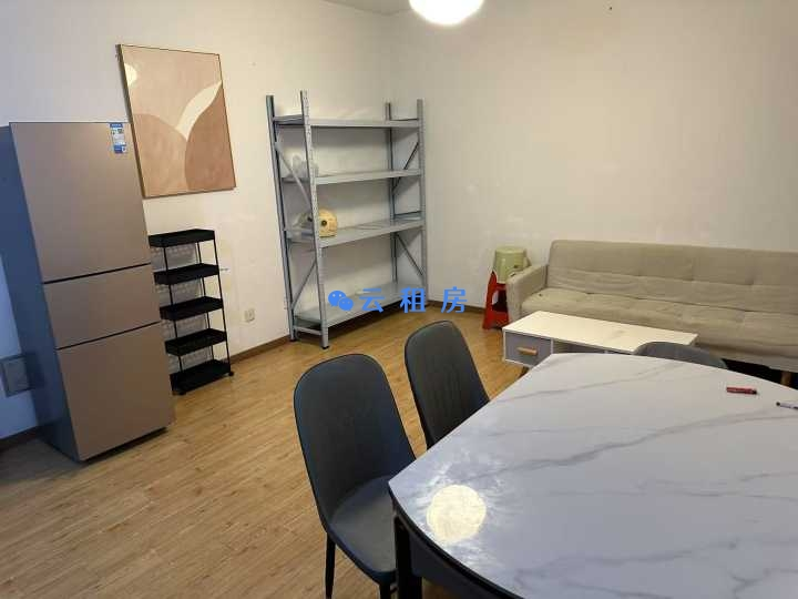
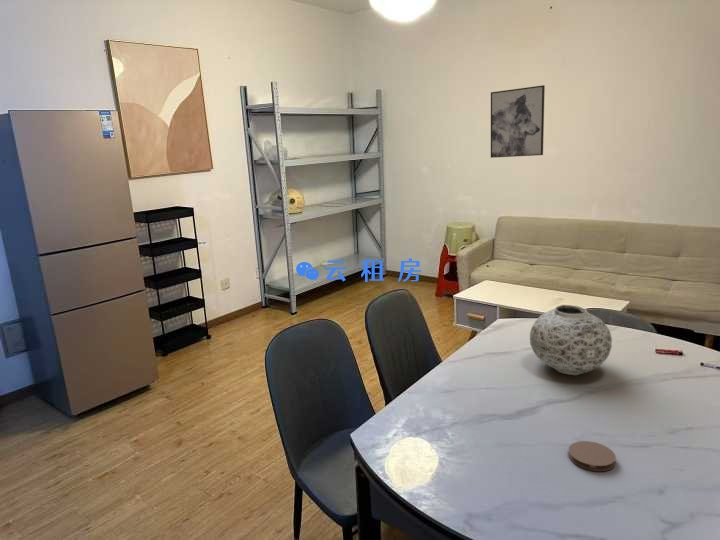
+ coaster (591, 455)
+ wall art (516, 123)
+ vase (569, 339)
